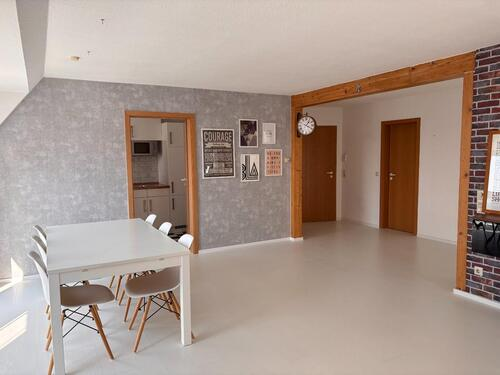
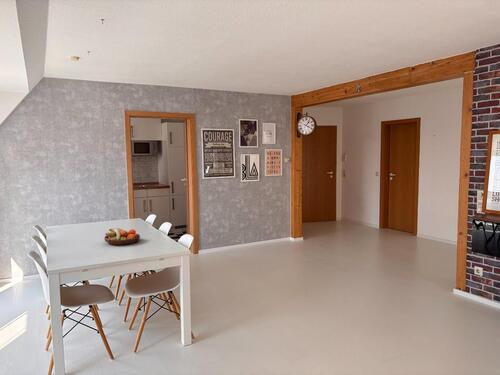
+ fruit bowl (122, 235)
